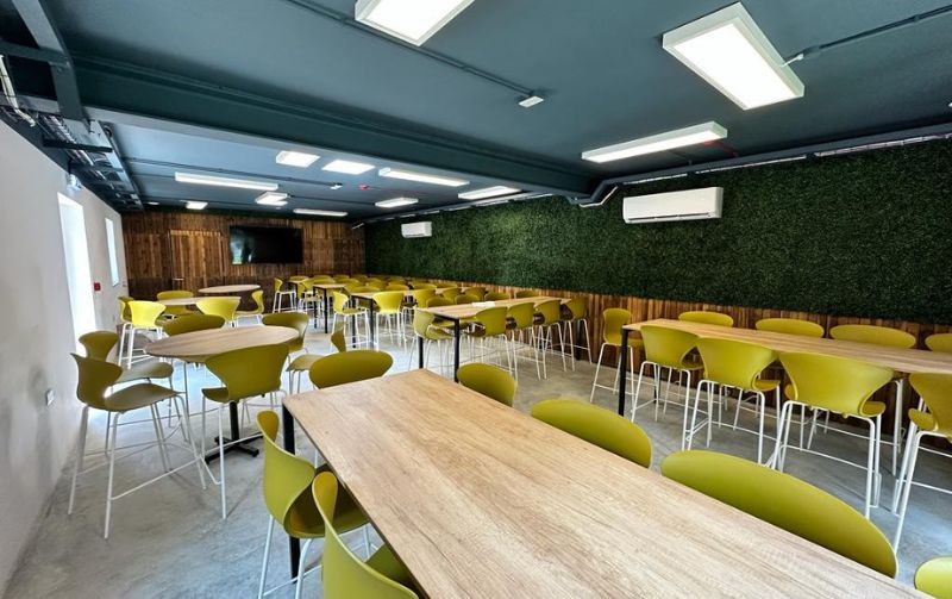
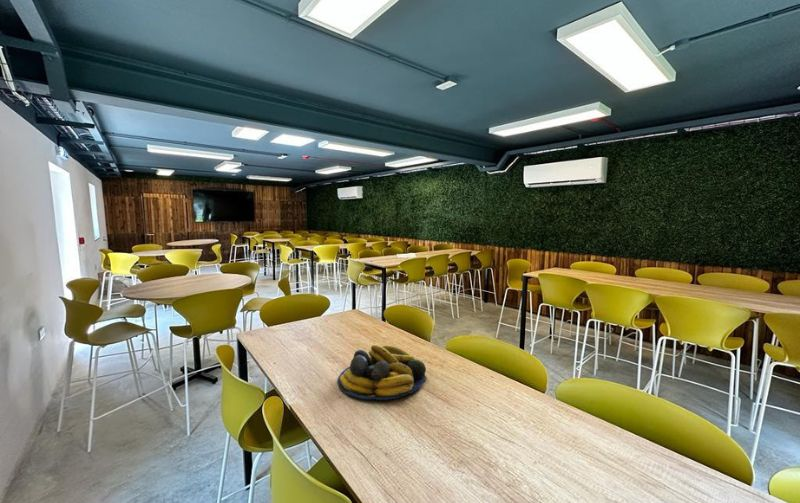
+ fruit bowl (381, 363)
